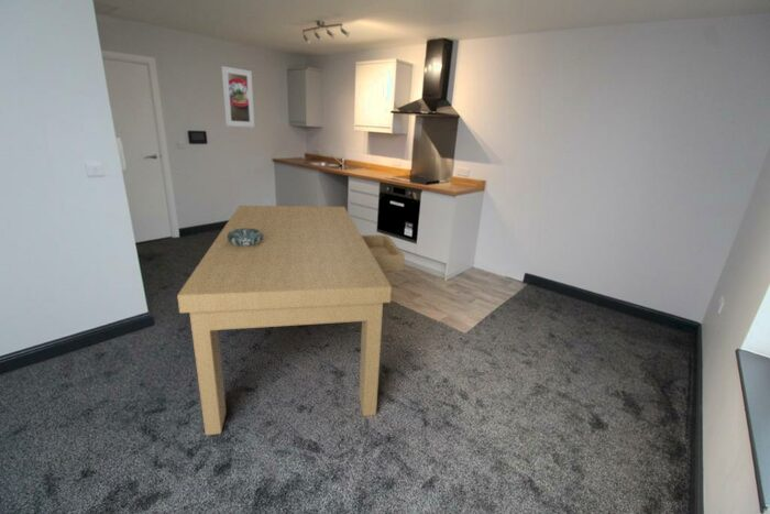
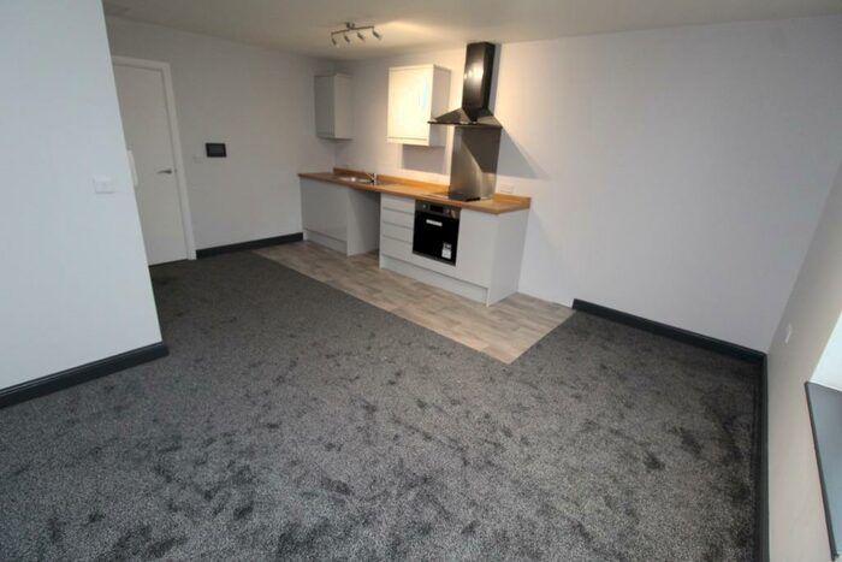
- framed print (239, 98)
- decorative bowl (245, 237)
- dining table (315, 285)
